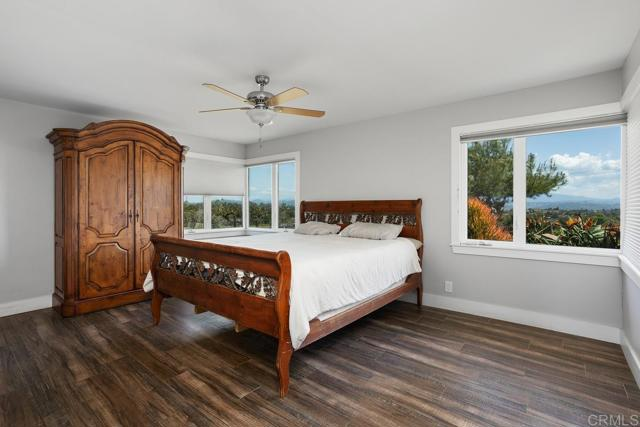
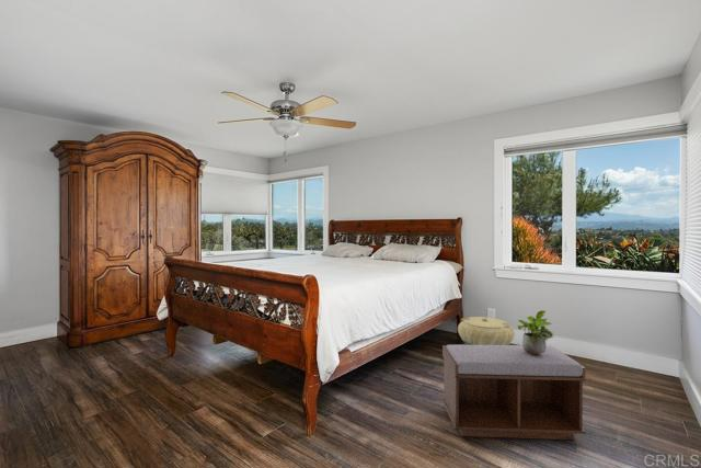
+ potted plant (537, 333)
+ bench (507, 388)
+ basket (485, 332)
